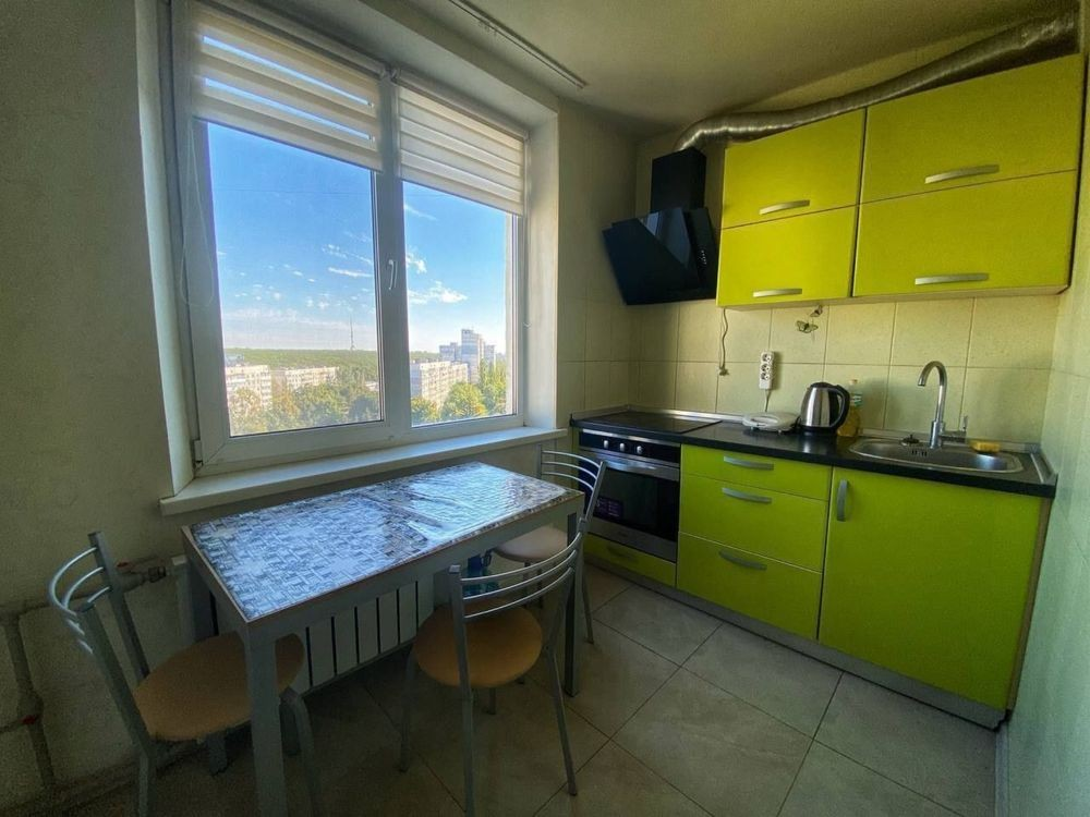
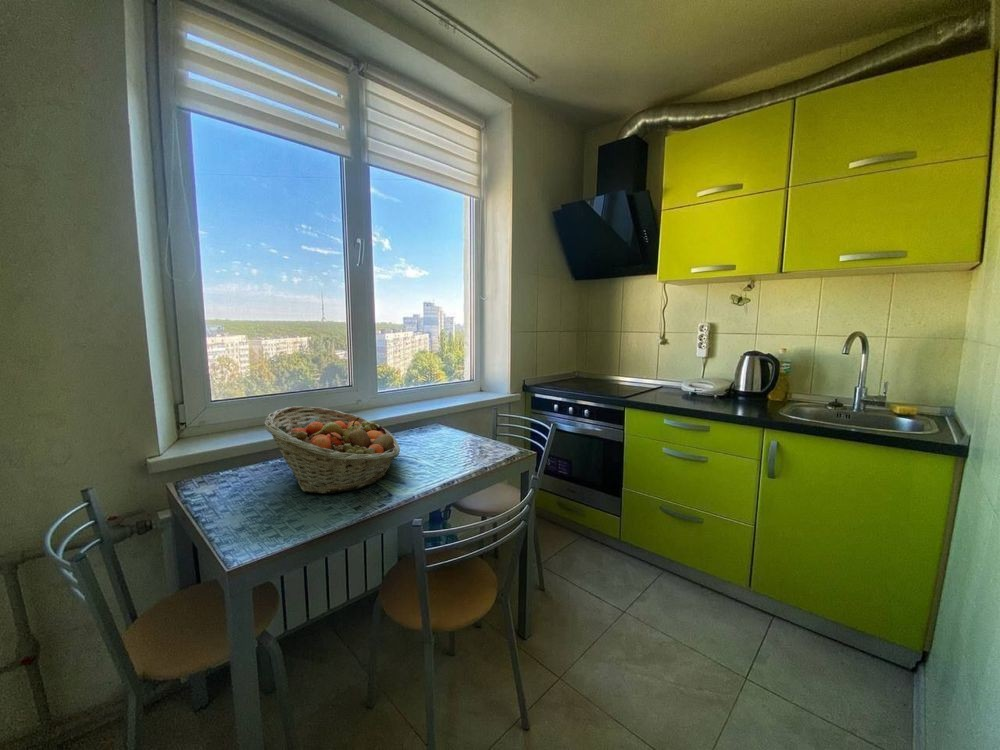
+ fruit basket (337, 442)
